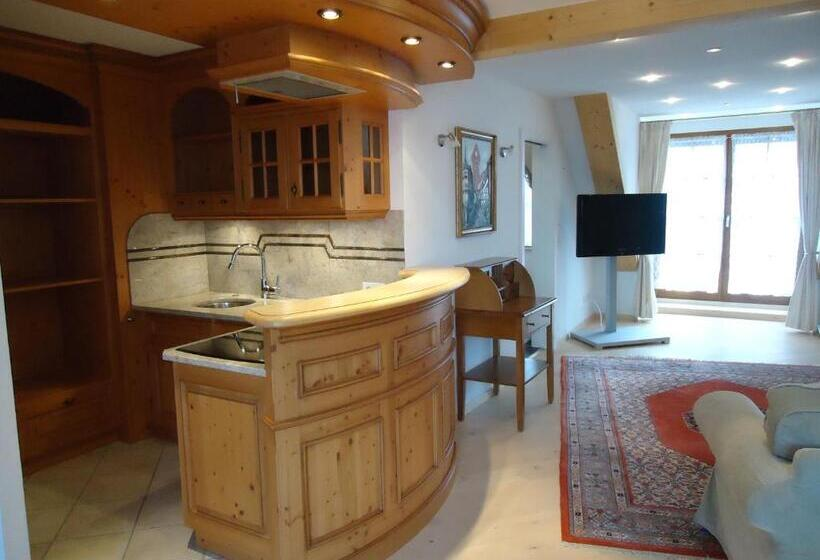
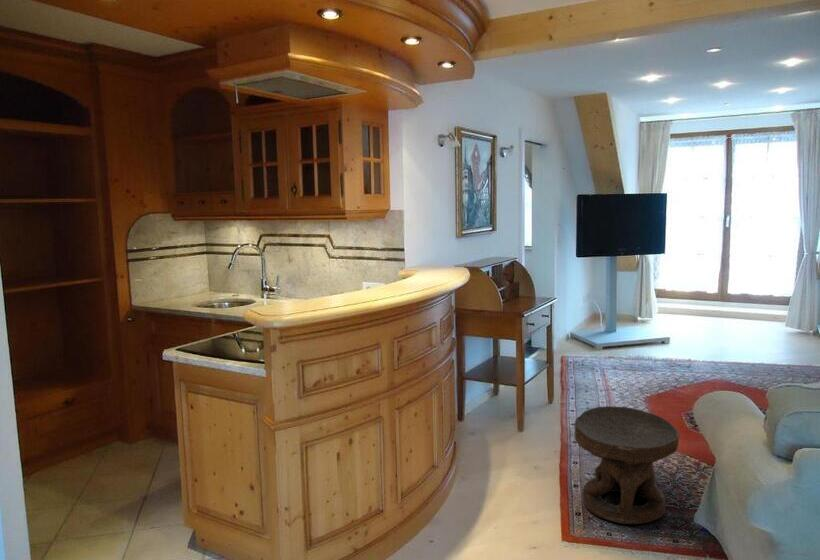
+ side table (624, 463)
